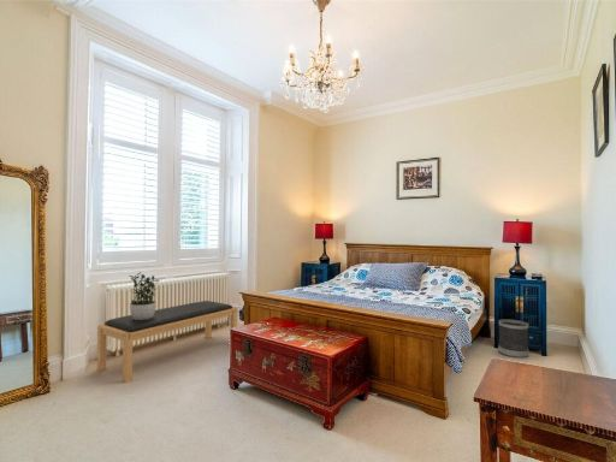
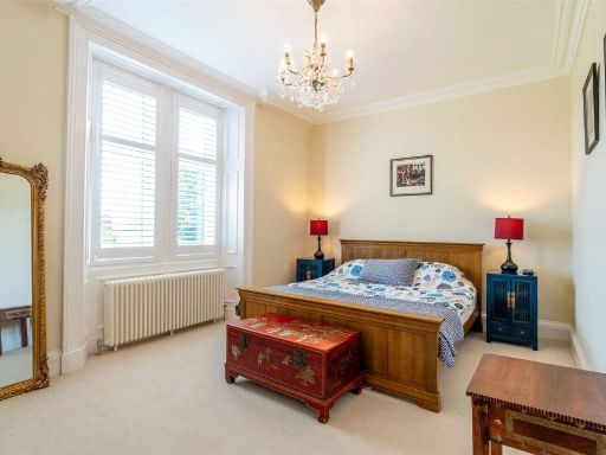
- wastebasket (513, 337)
- potted plant (144, 294)
- bench (172, 330)
